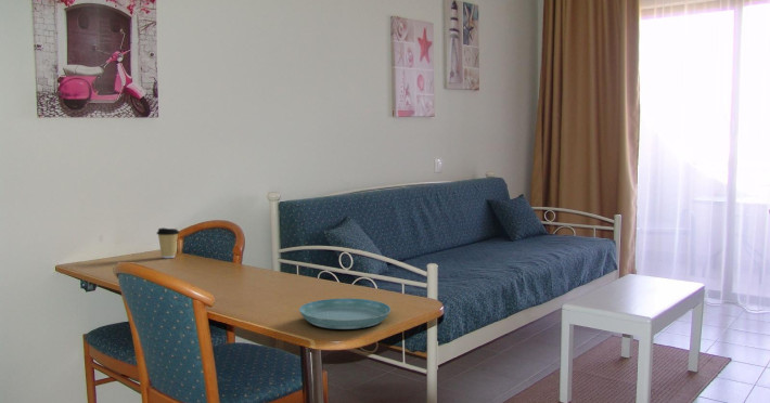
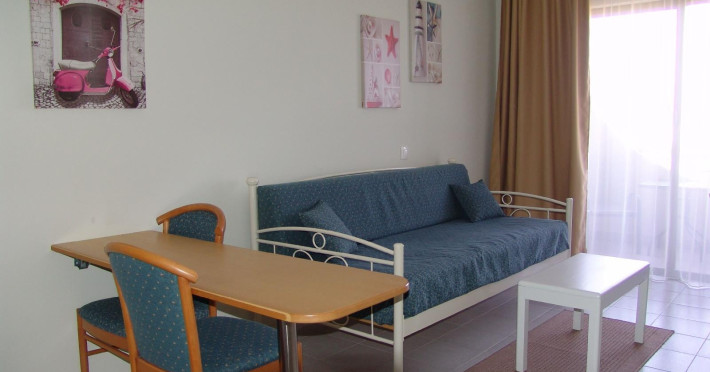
- coffee cup (168, 243)
- saucer (345, 313)
